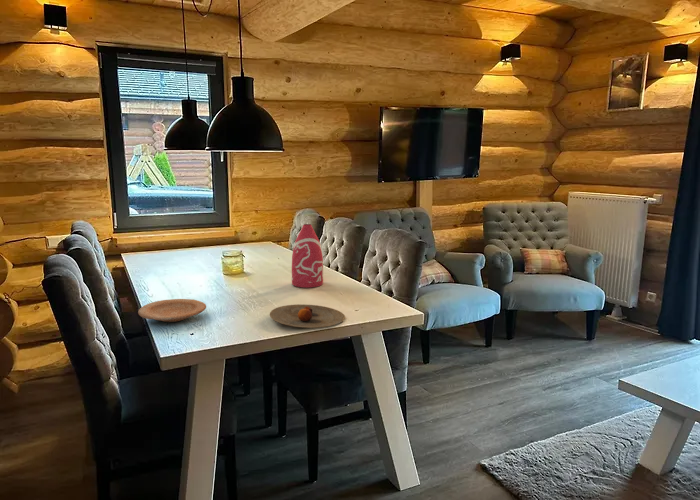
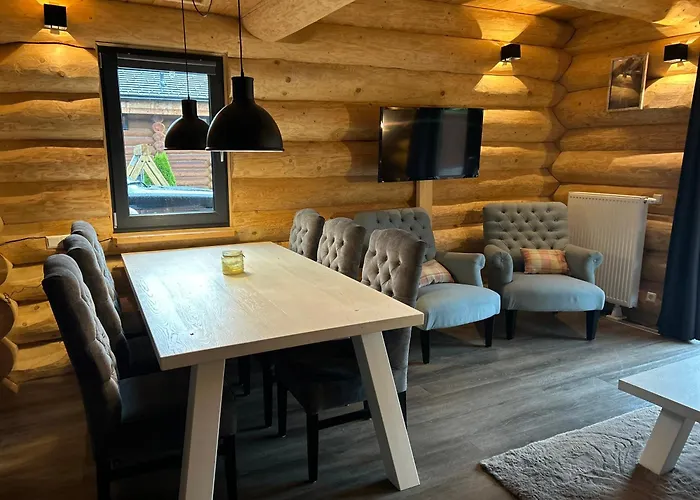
- bottle (307, 254)
- plate (173, 312)
- plate (307, 312)
